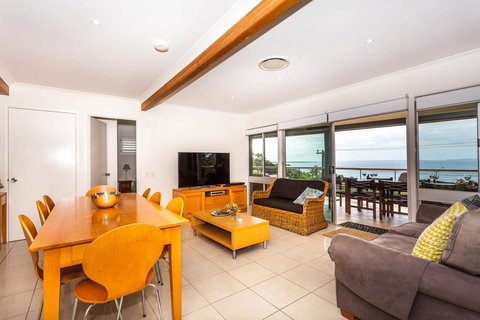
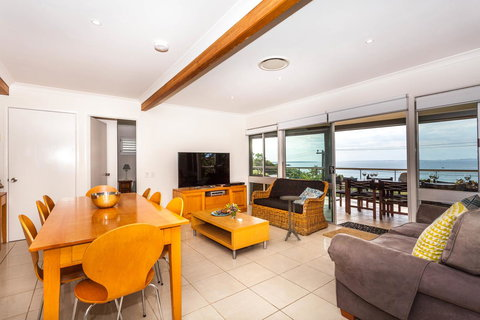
+ side table (290, 218)
